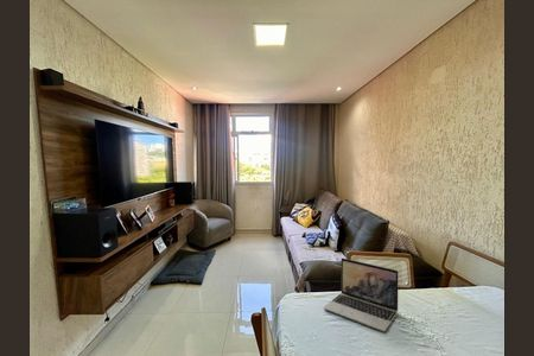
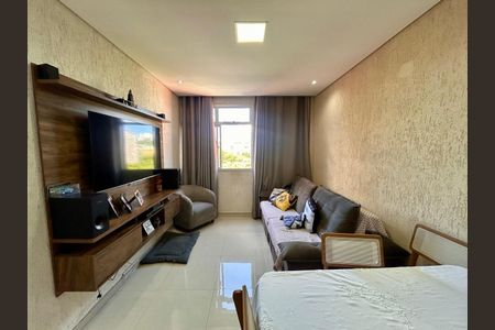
- laptop (360, 290)
